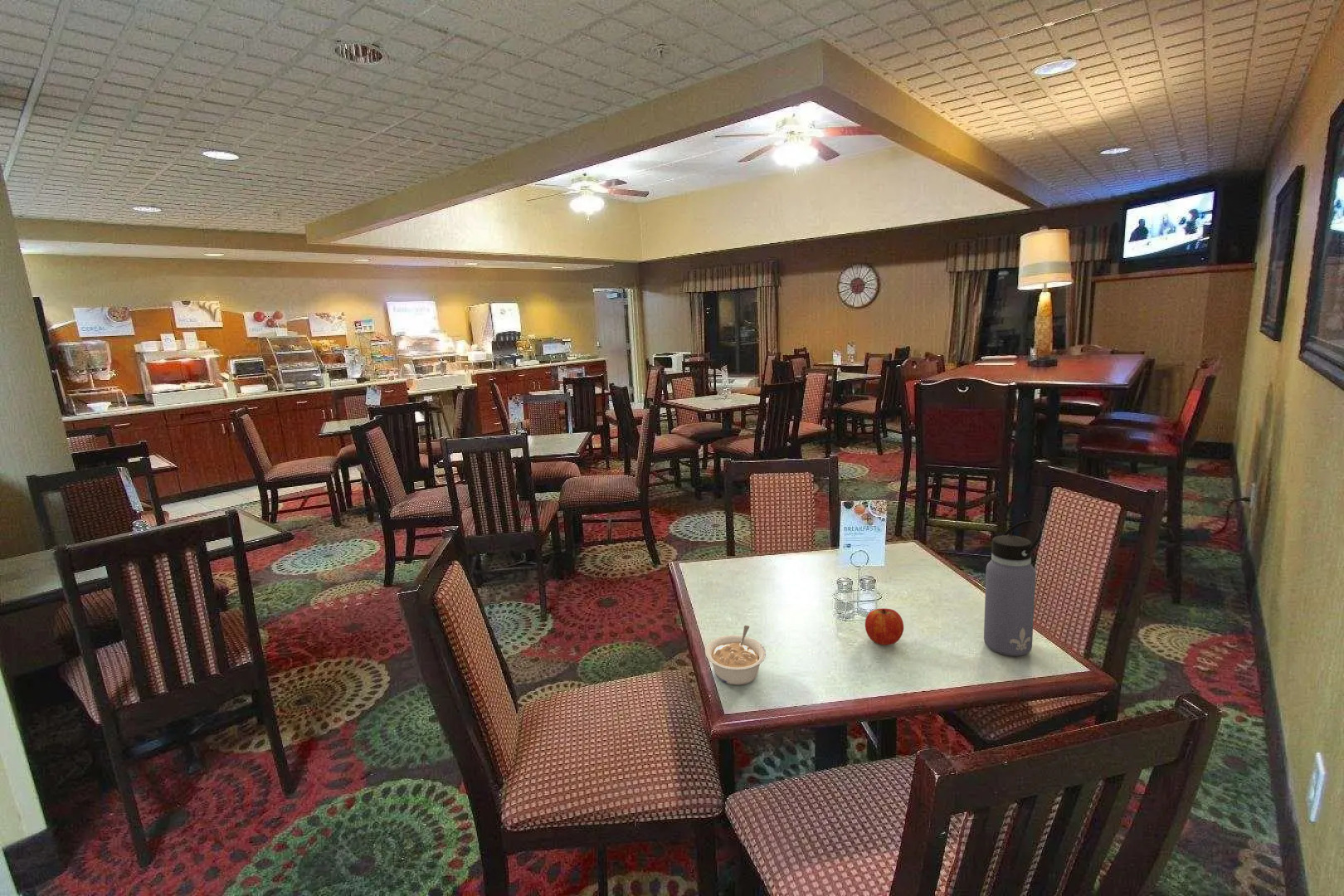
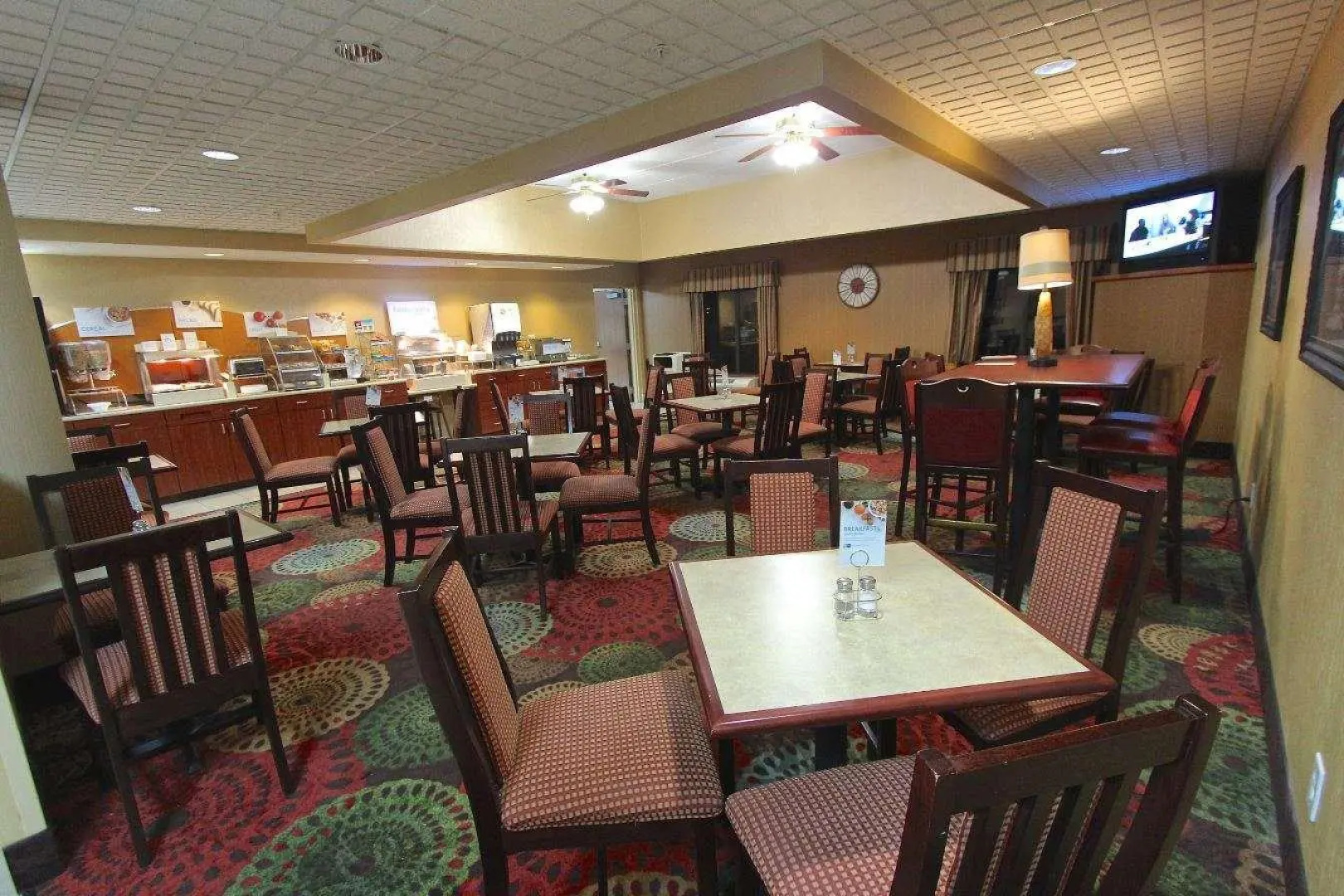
- fruit (884, 624)
- legume (734, 658)
- water bottle (1011, 586)
